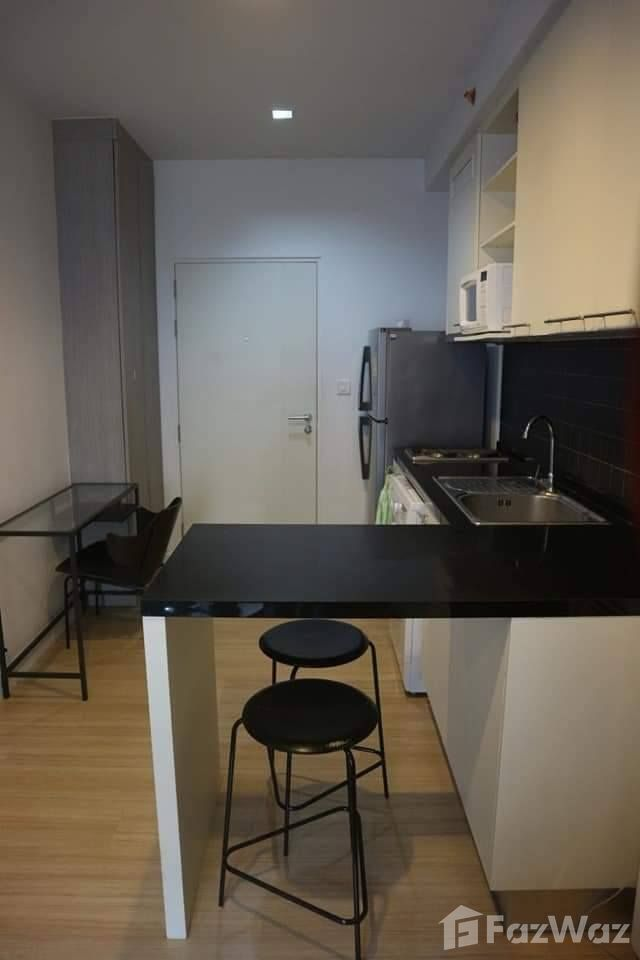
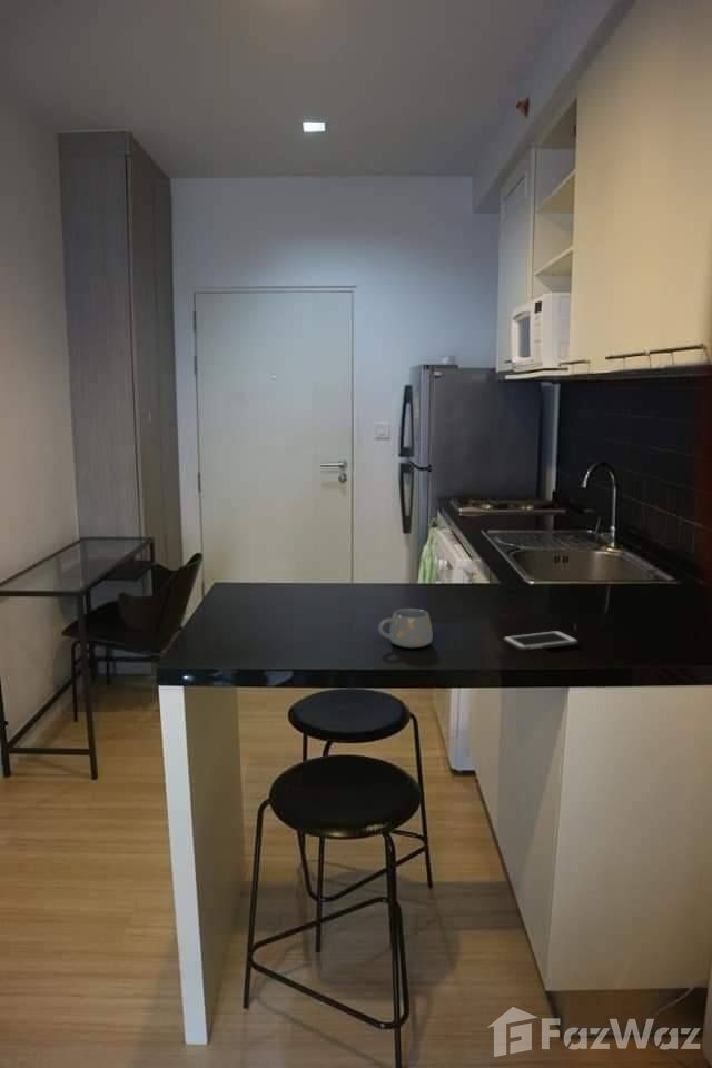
+ mug (404, 629)
+ cell phone (540, 641)
